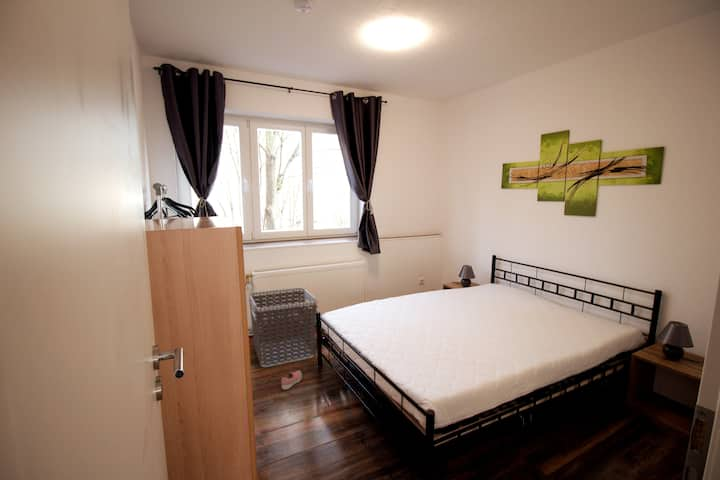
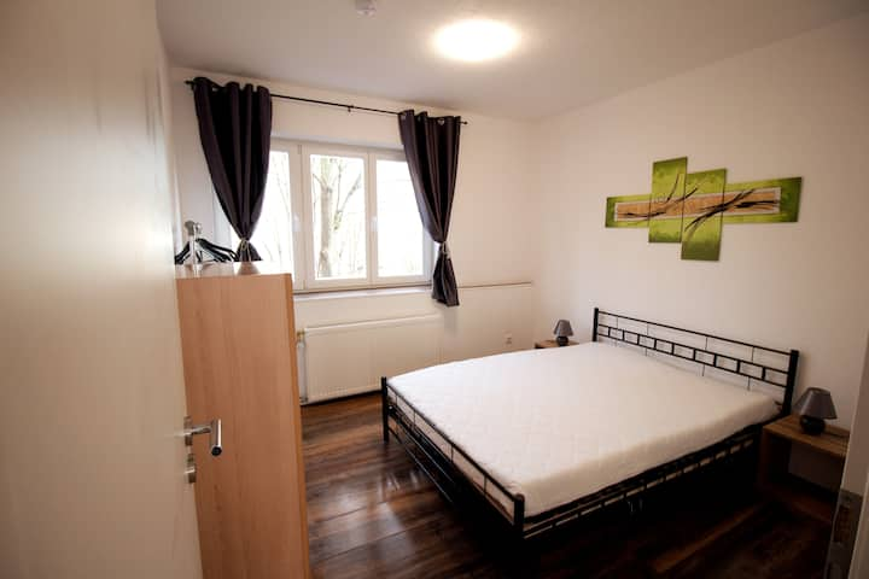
- clothes hamper (282, 324)
- shoe (292, 377)
